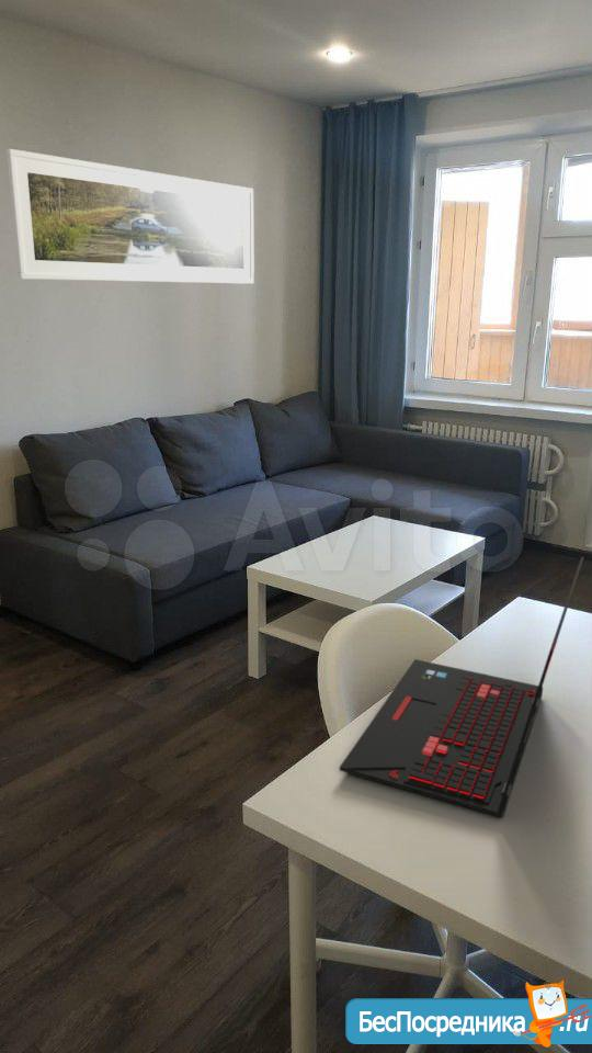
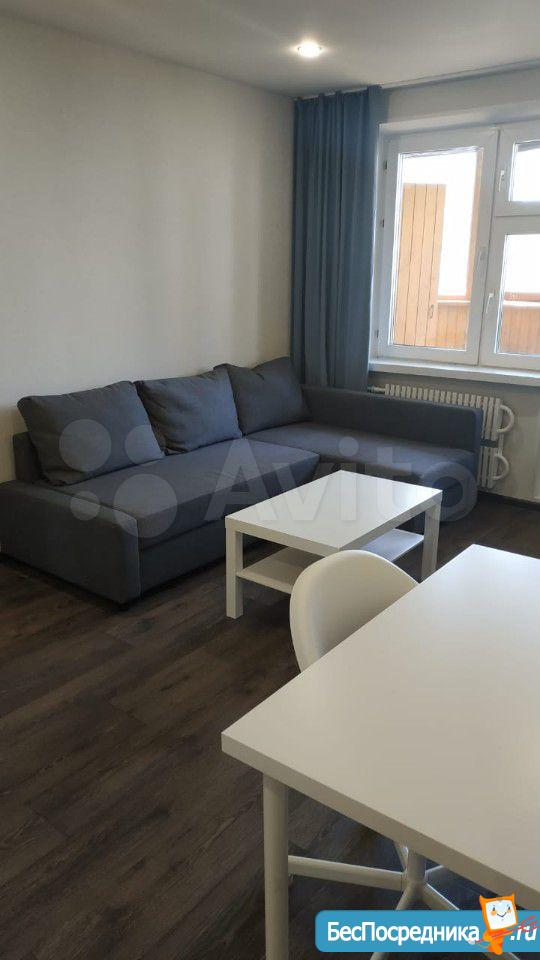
- laptop (467, 670)
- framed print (150, 227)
